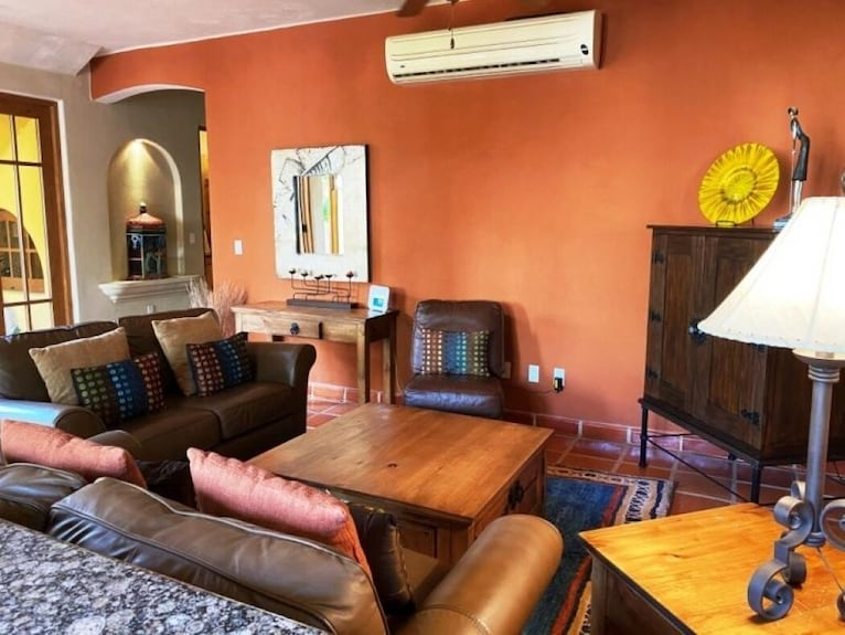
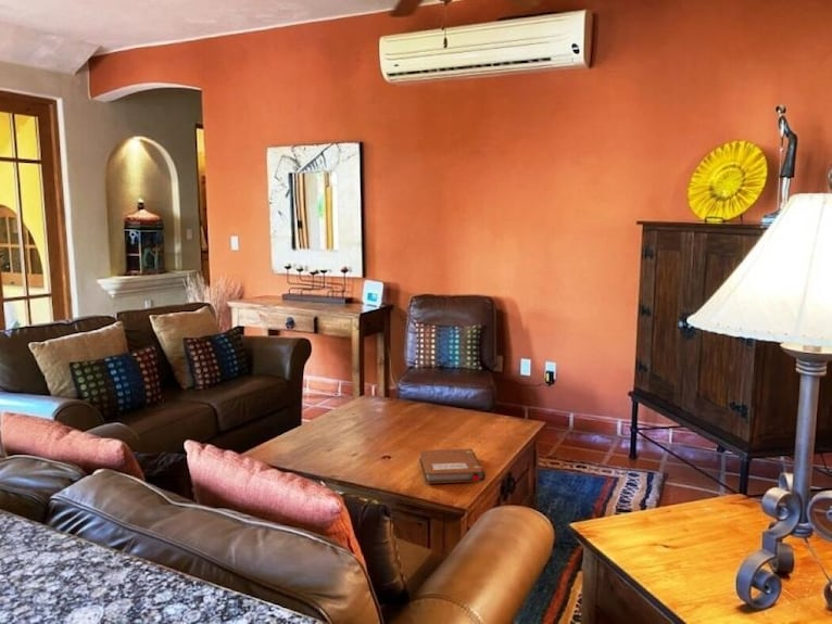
+ notebook (451, 466)
